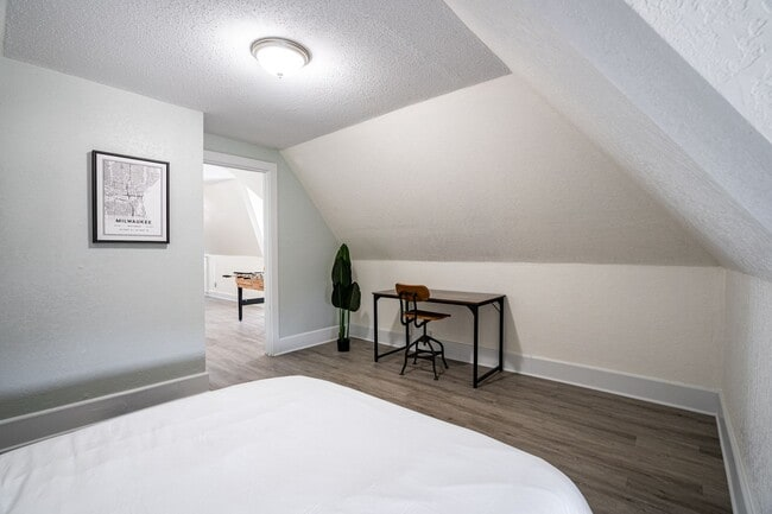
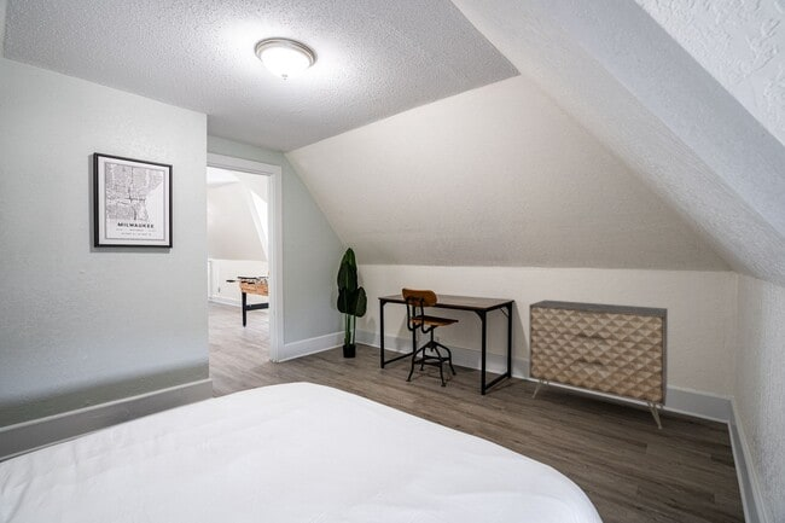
+ dresser (594, 355)
